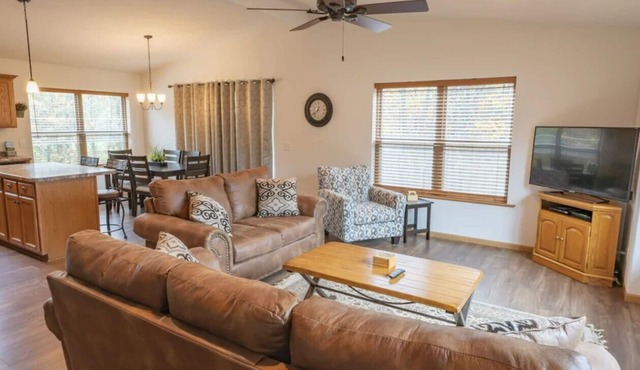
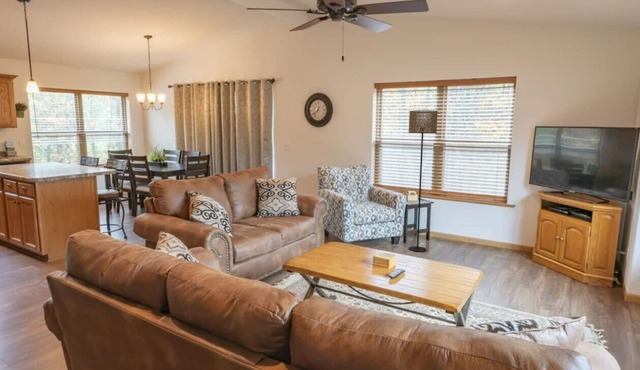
+ floor lamp (420, 181)
